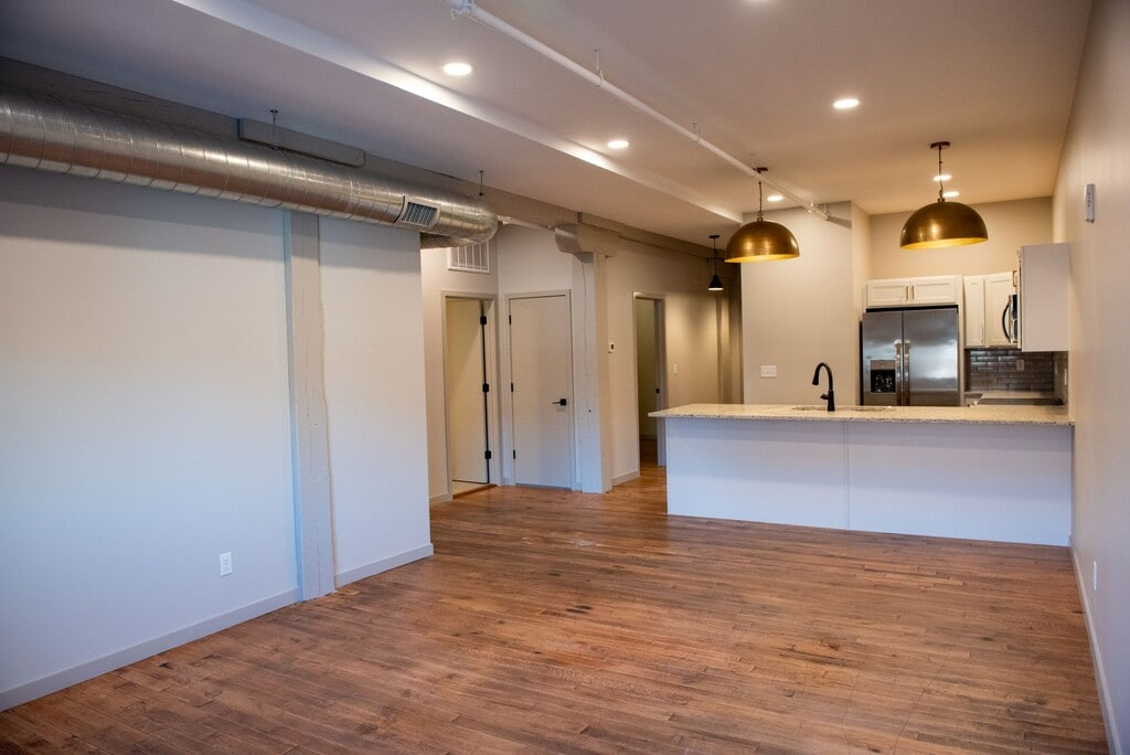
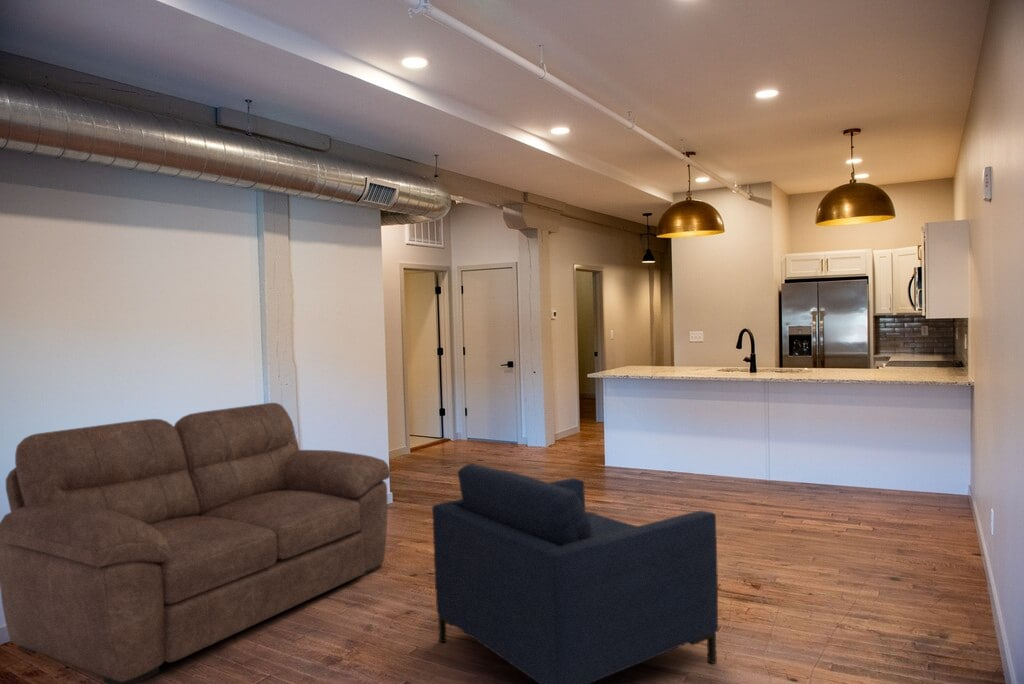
+ chair (570, 558)
+ sofa (215, 511)
